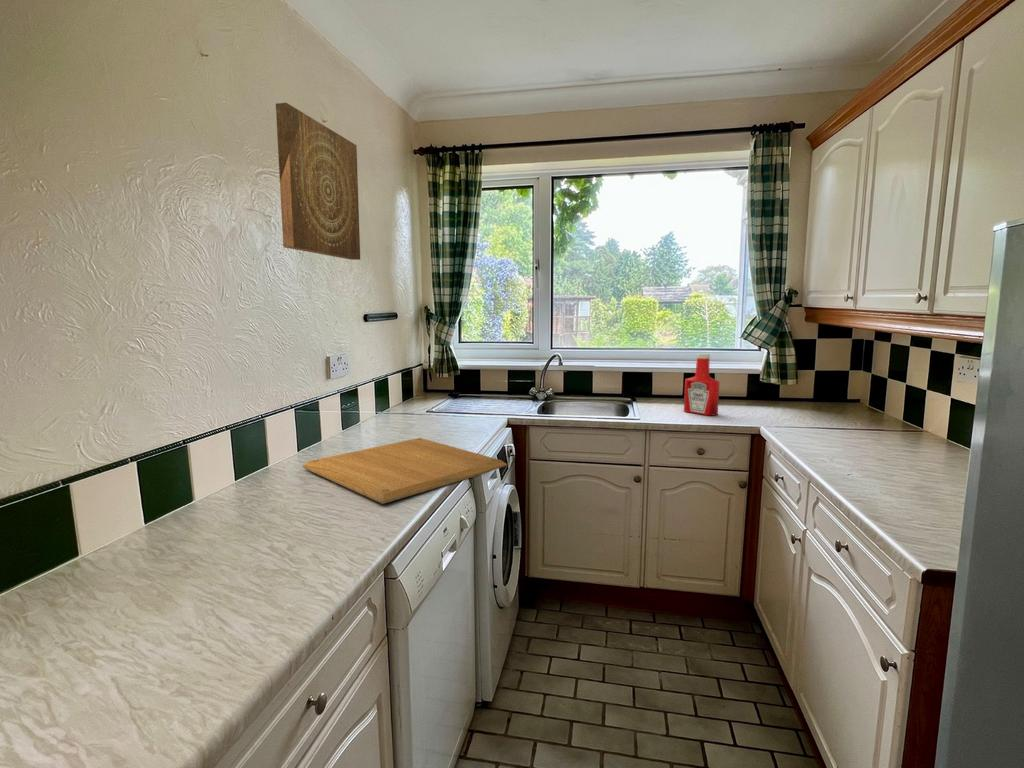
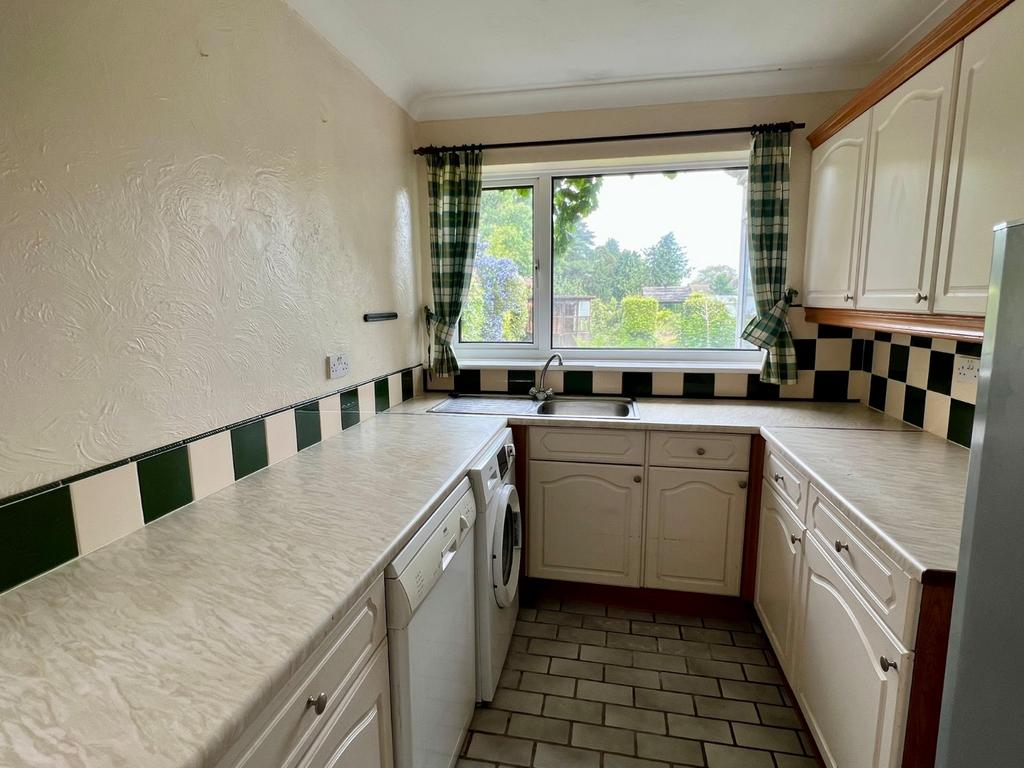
- chopping board (405, 463)
- wall art (323, 191)
- soap bottle (701, 383)
